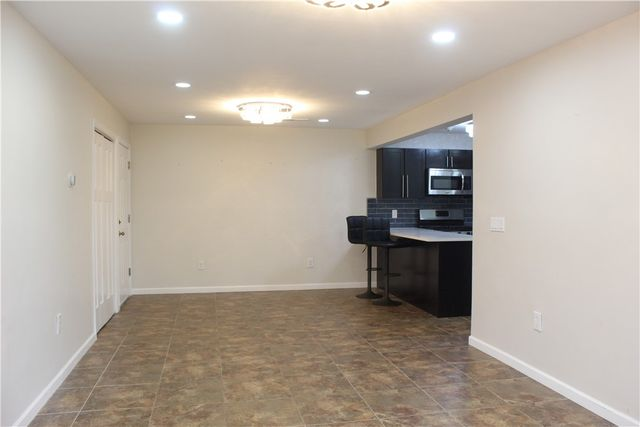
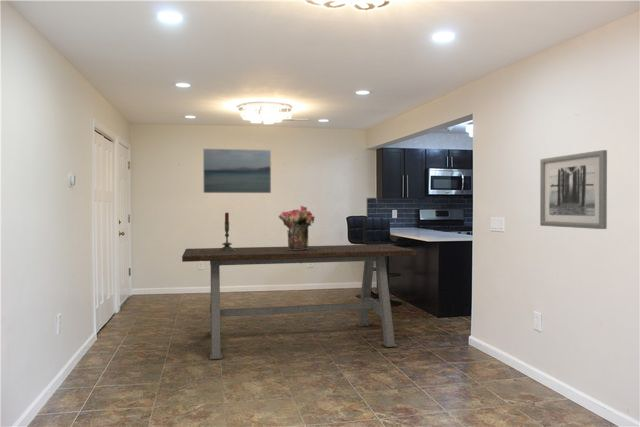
+ dining table (298, 306)
+ bouquet (297, 227)
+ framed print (237, 171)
+ wall art (570, 191)
+ candle (226, 231)
